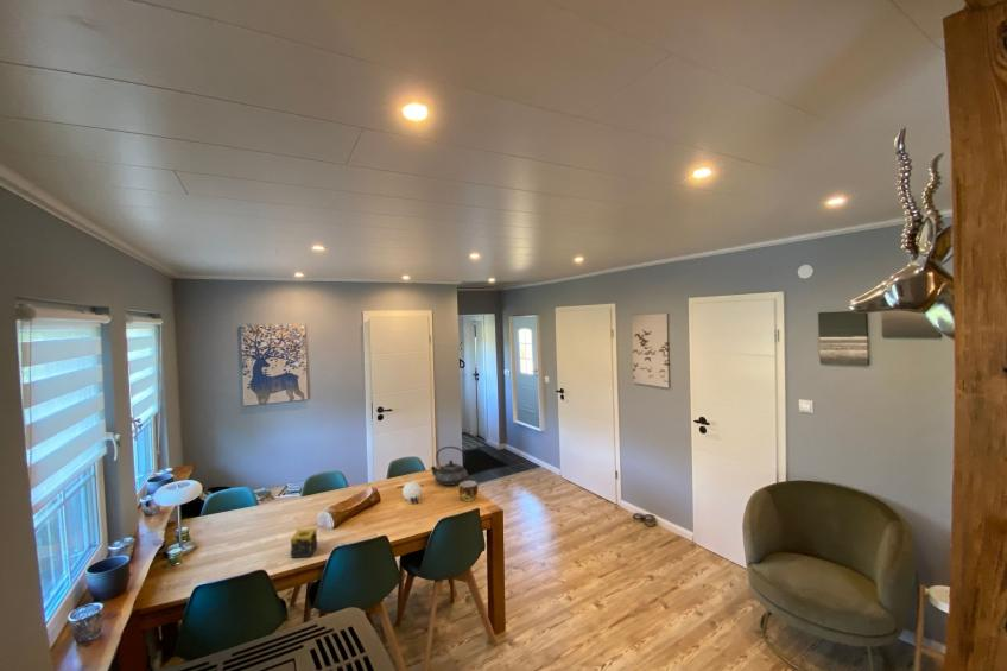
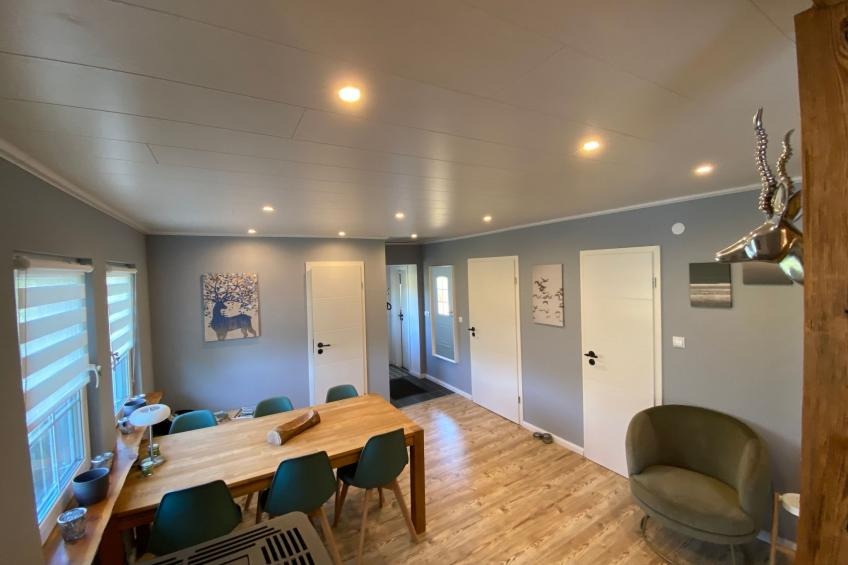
- candle (304, 543)
- teapot (448, 464)
- cup (469, 490)
- decorative orb (412, 490)
